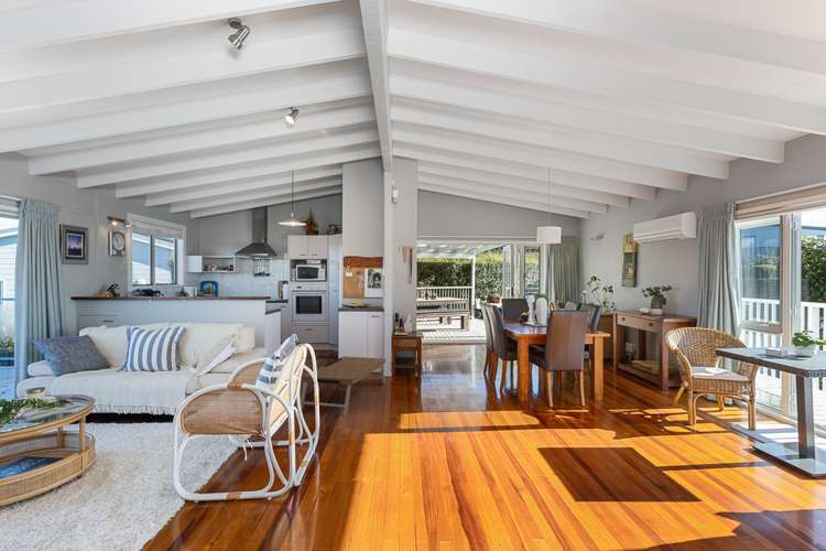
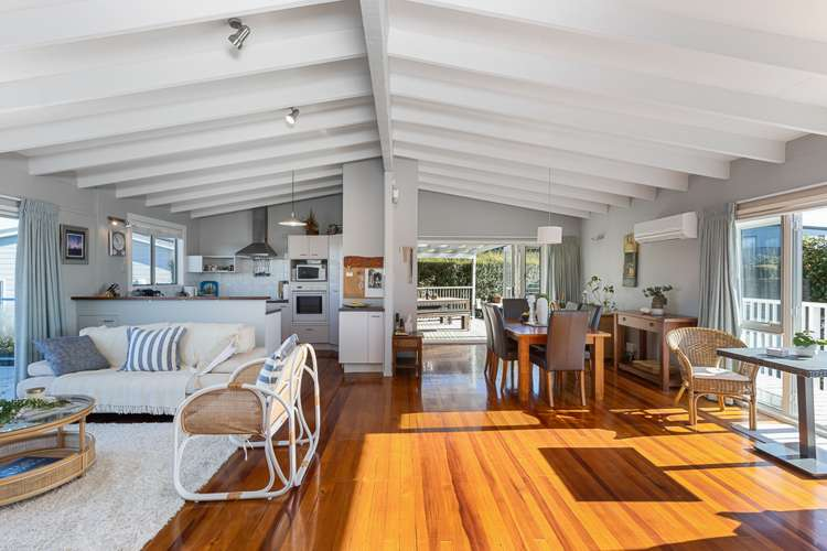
- coffee table (347, 380)
